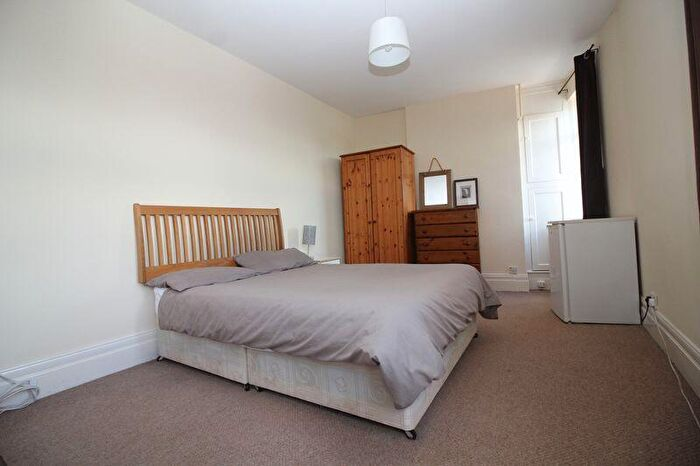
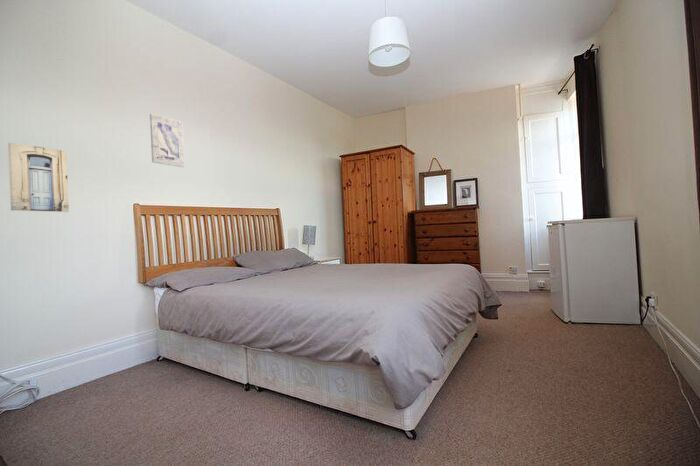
+ wall art (39, 179)
+ wall art (167, 141)
